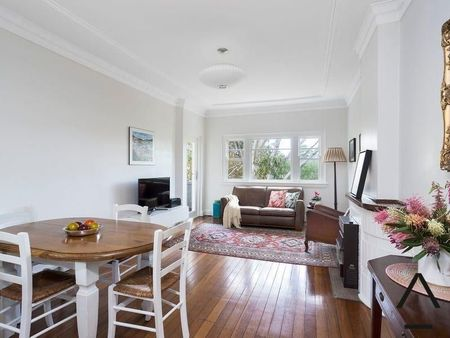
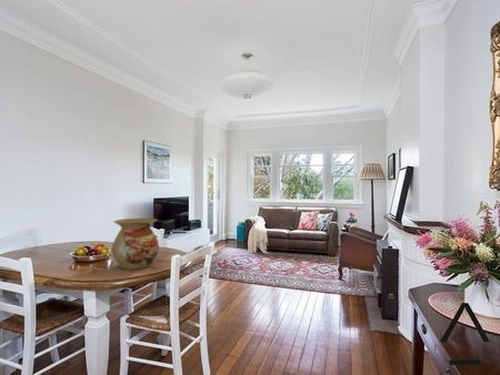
+ vase (136, 242)
